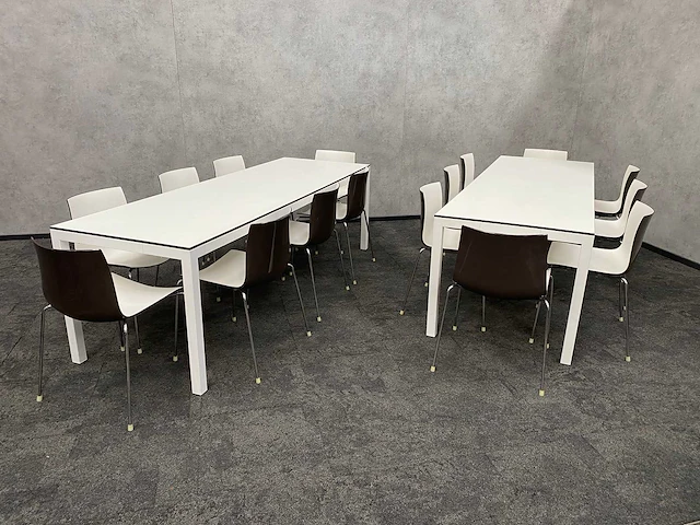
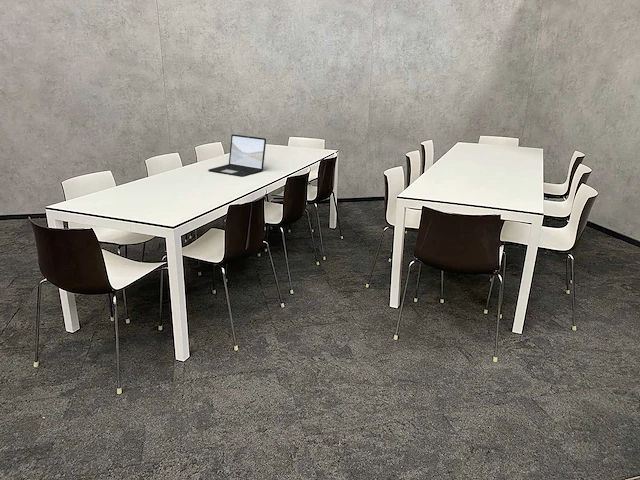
+ laptop (236, 154)
